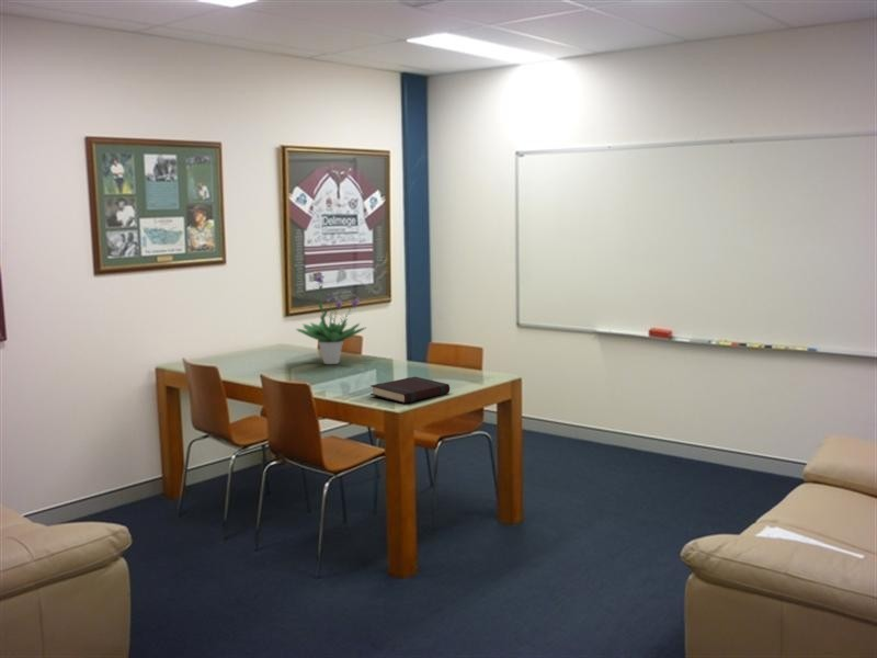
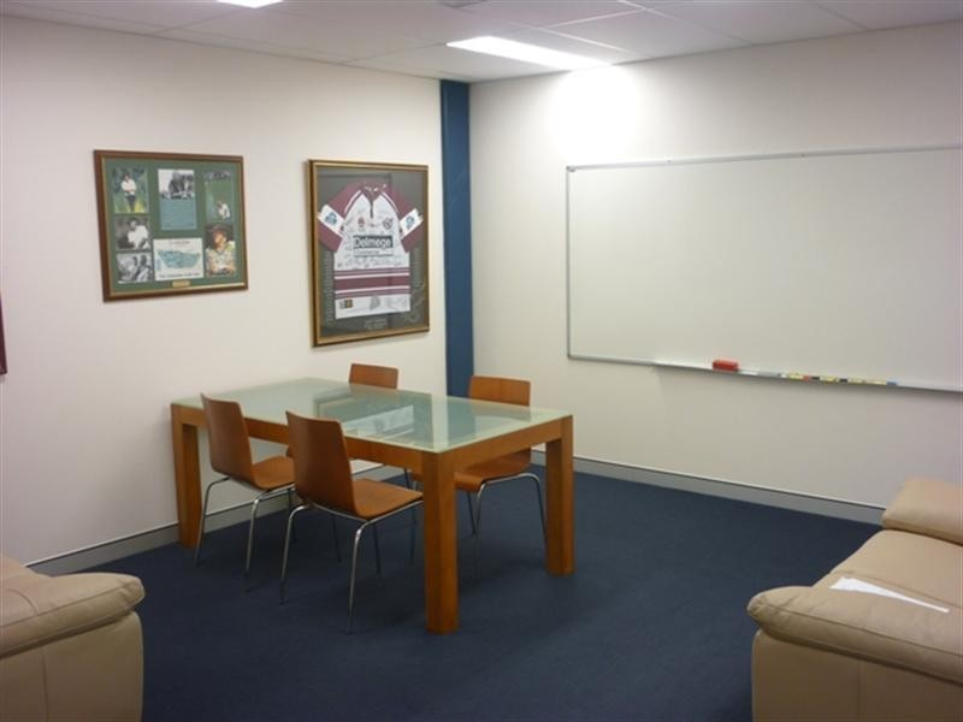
- book (410, 389)
- potted plant (330, 317)
